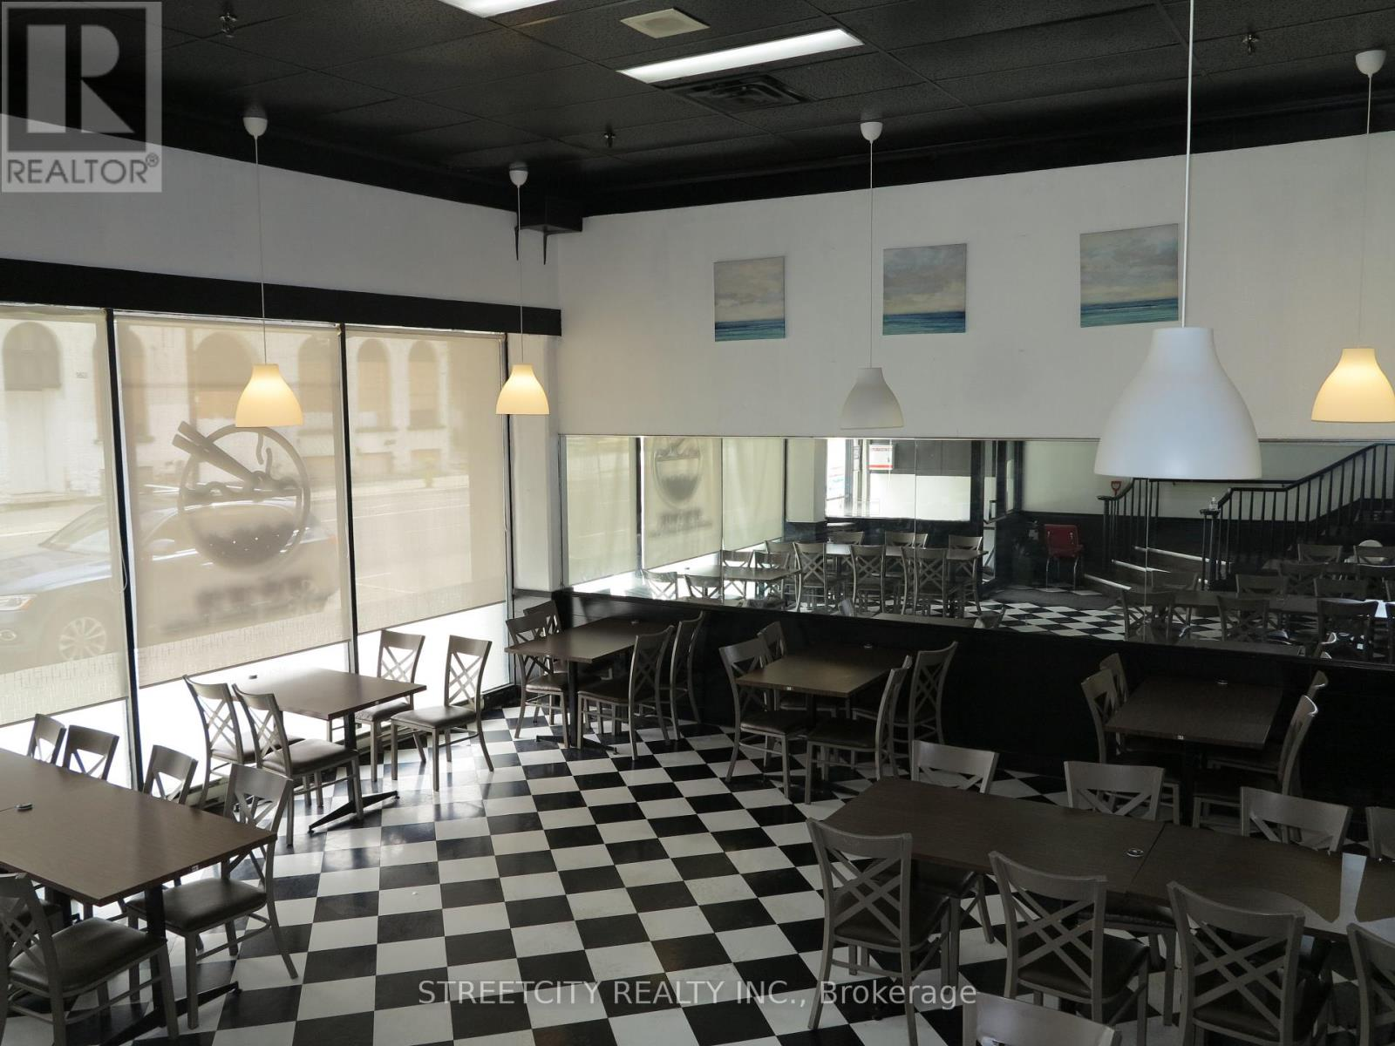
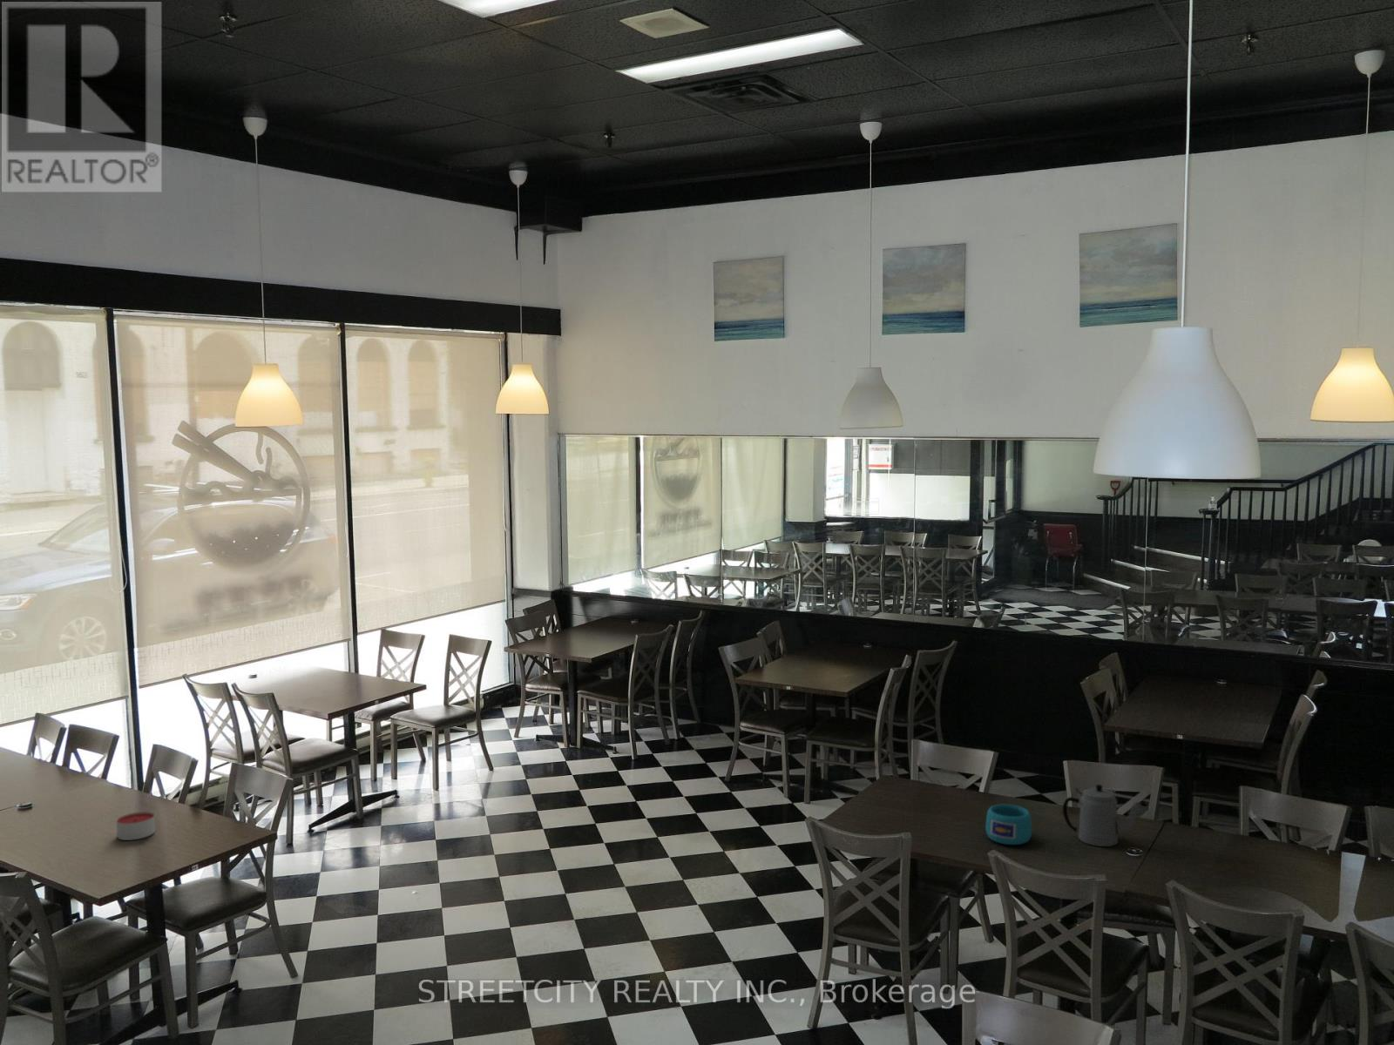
+ cup (1010, 823)
+ candle (136, 824)
+ teapot (1101, 812)
